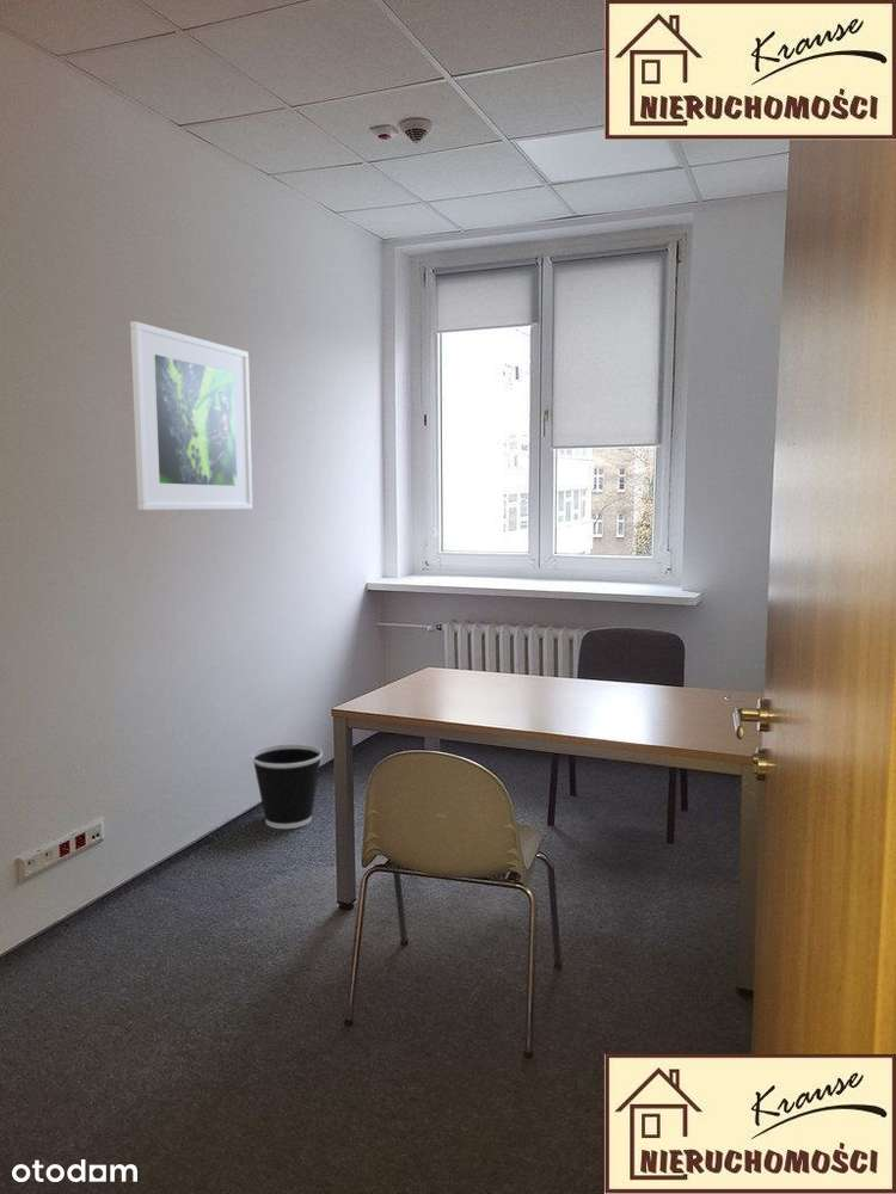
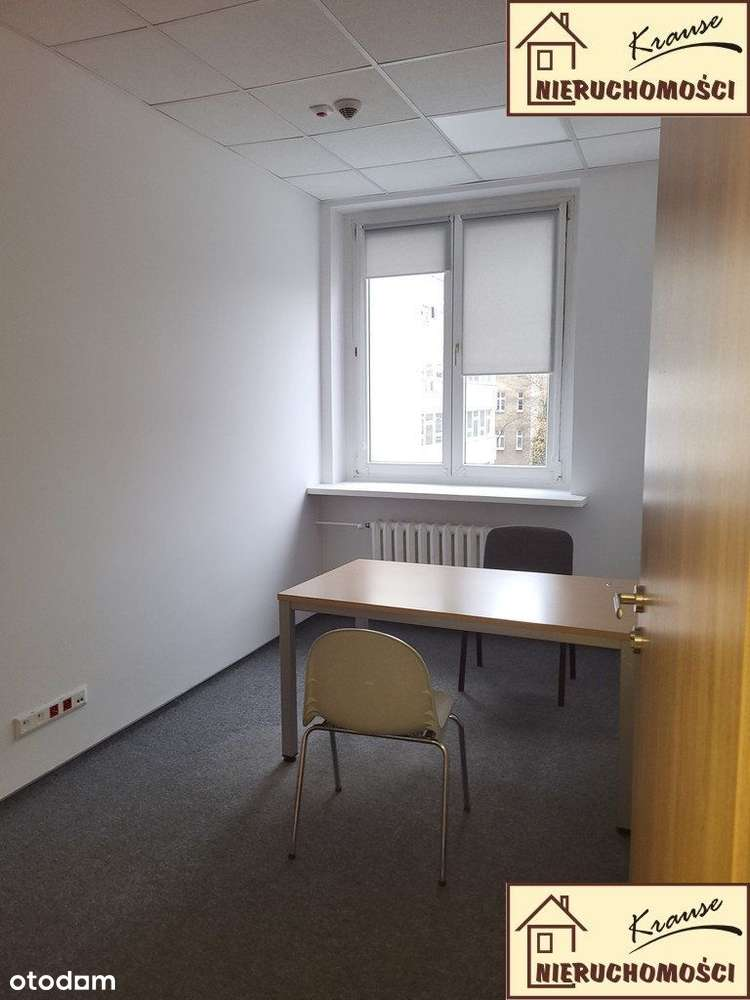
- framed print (197, 424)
- wastebasket (288, 787)
